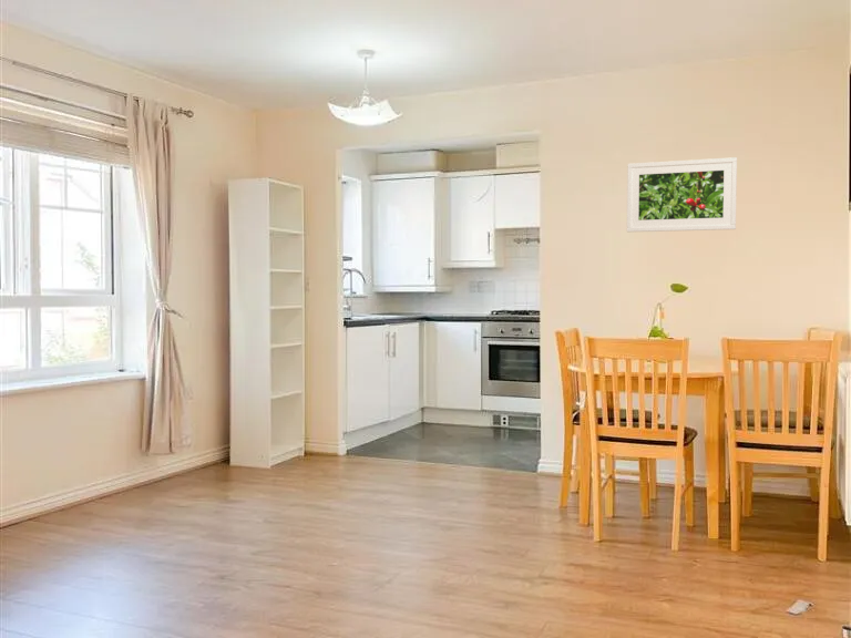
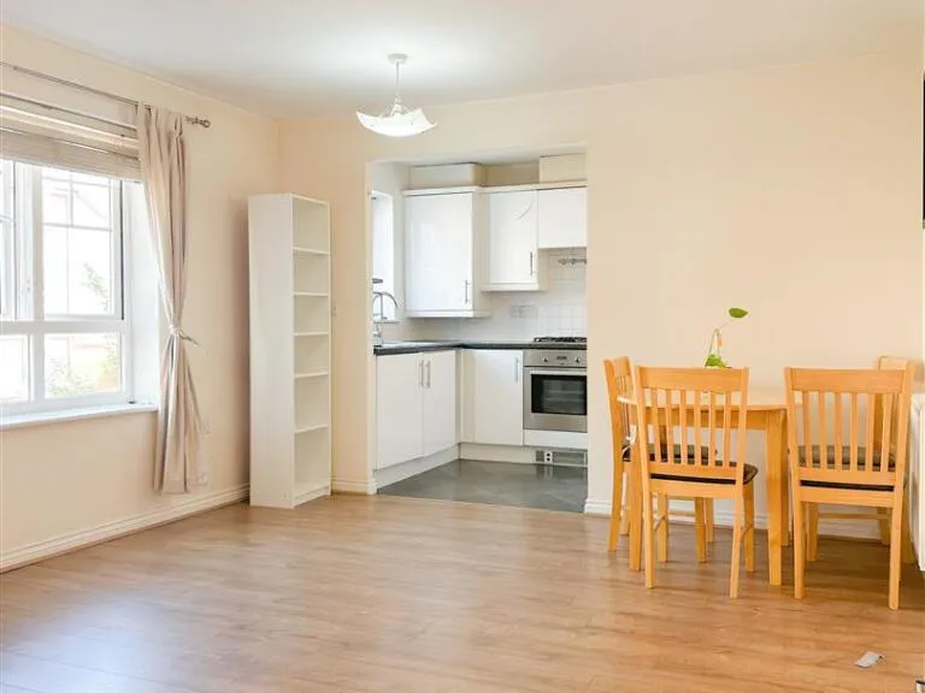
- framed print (680, 195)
